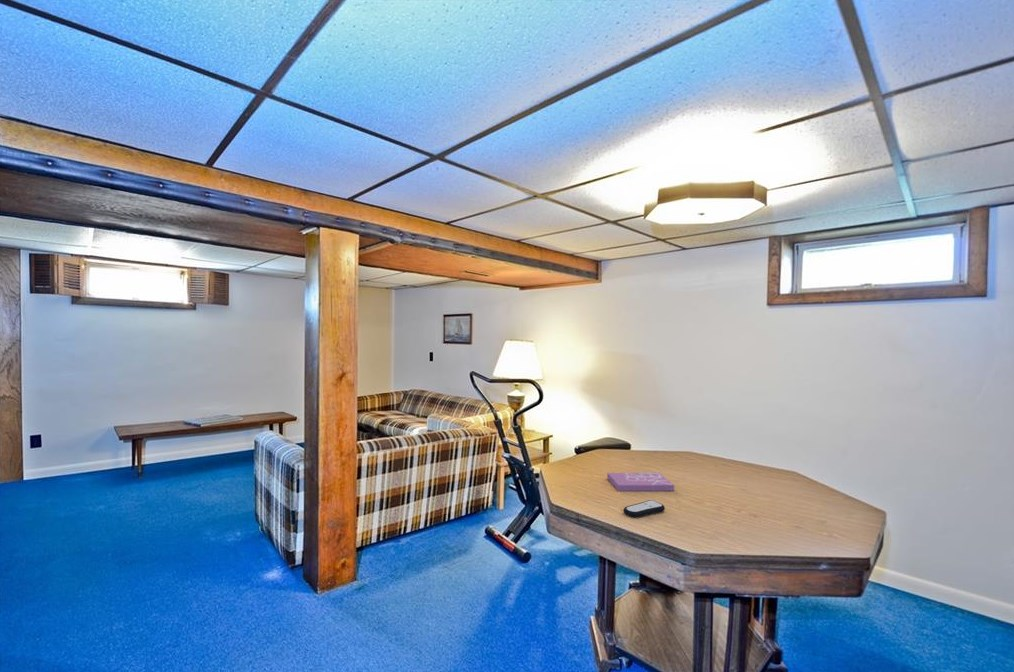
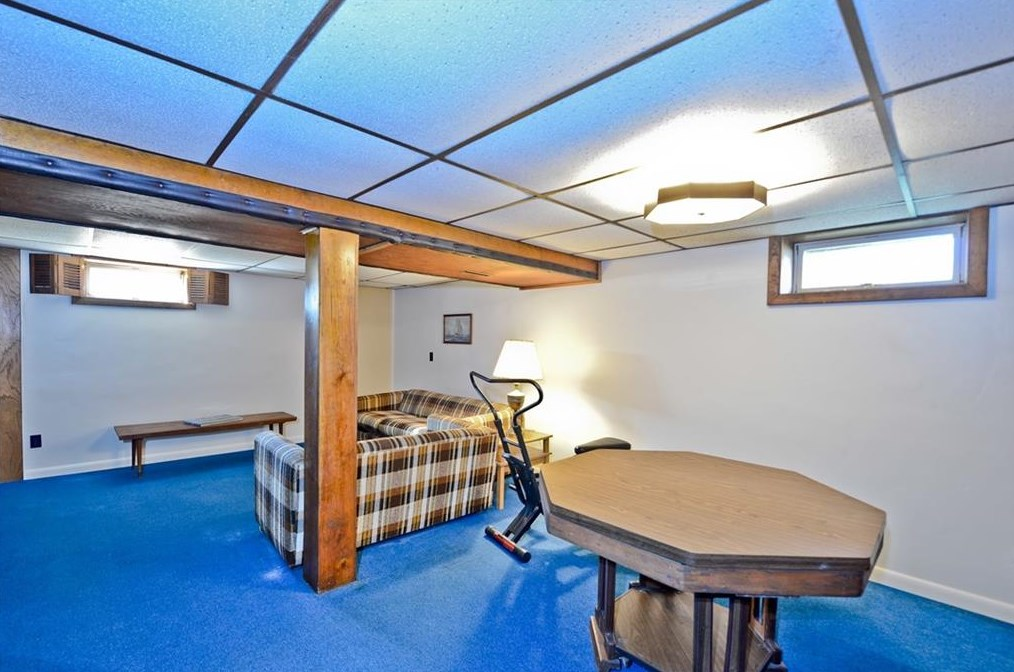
- book (639, 481)
- remote control (643, 508)
